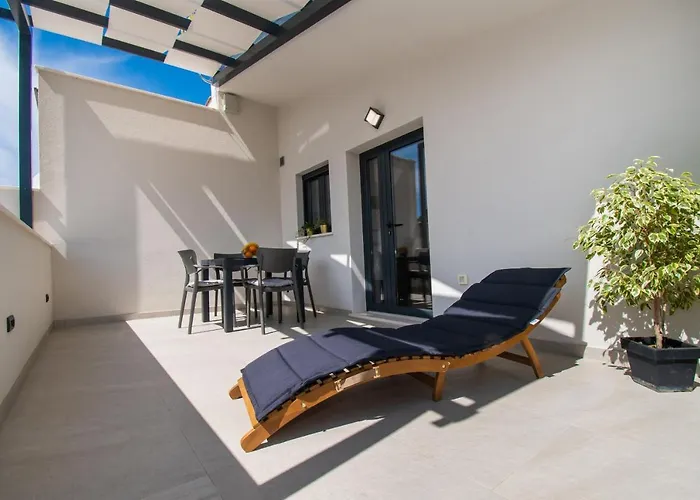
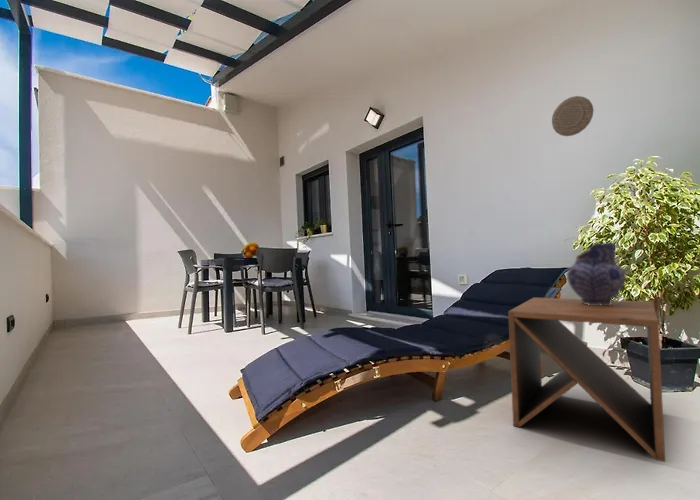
+ pottery (595, 273)
+ decorative plate (571, 116)
+ side table (584, 362)
